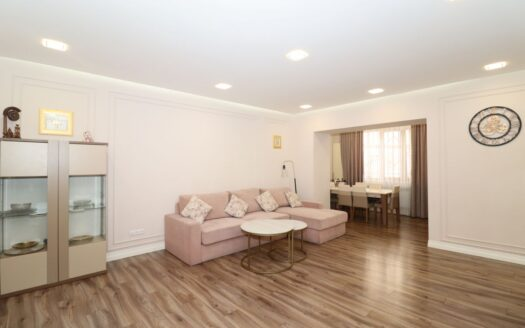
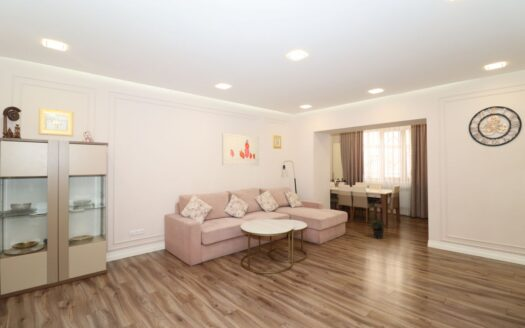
+ wall art (241, 150)
+ potted plant (379, 228)
